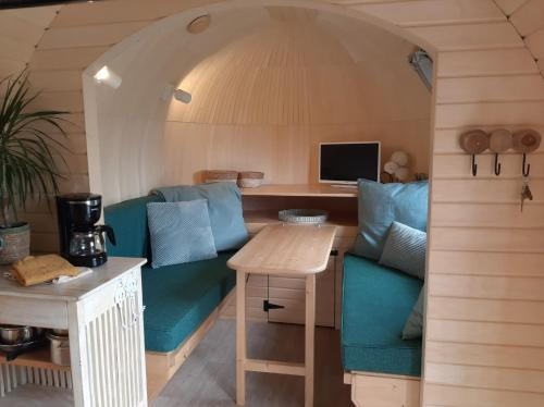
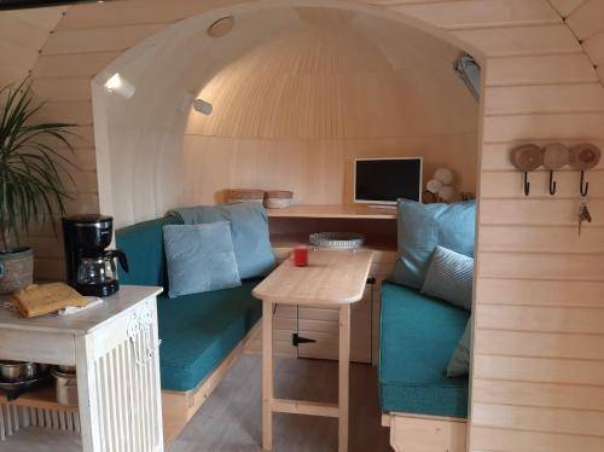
+ cup (297, 255)
